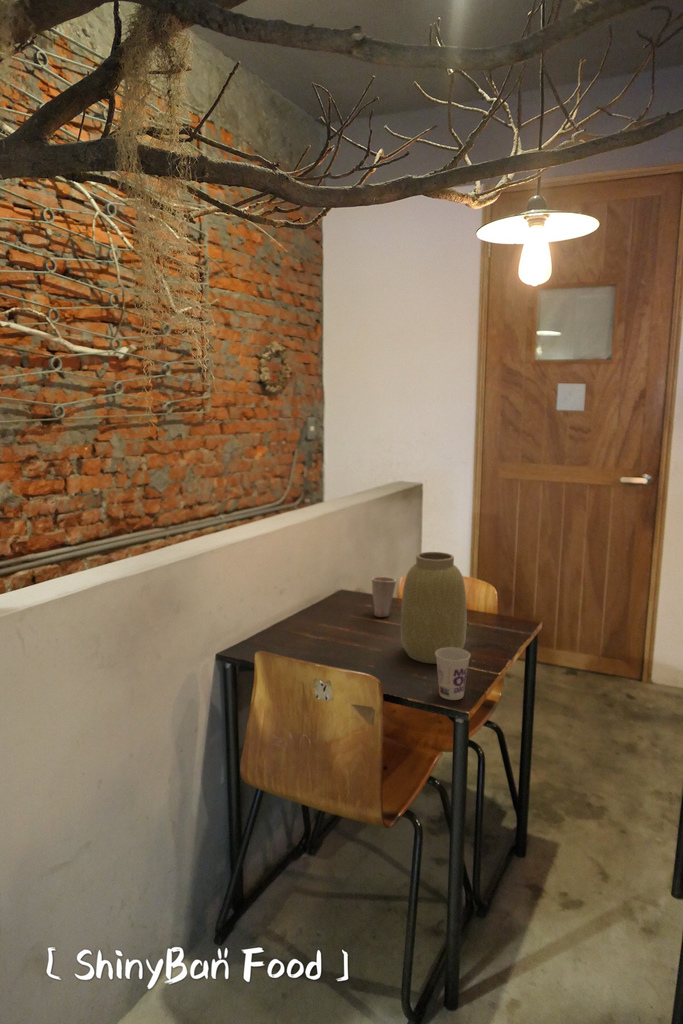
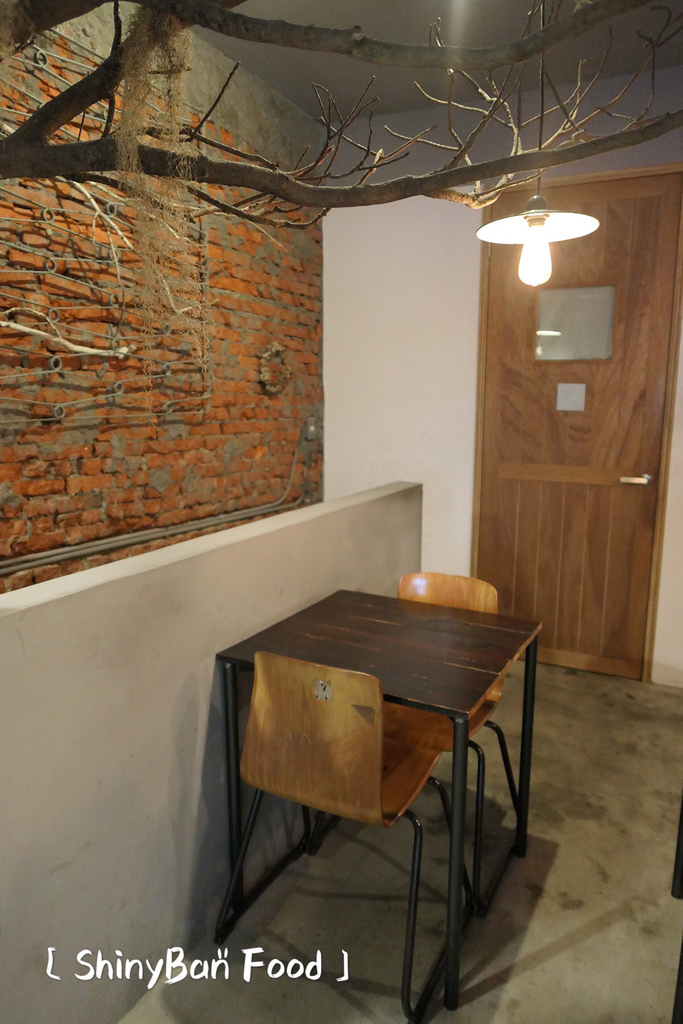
- vase (433, 605)
- cup (383, 596)
- cup (452, 674)
